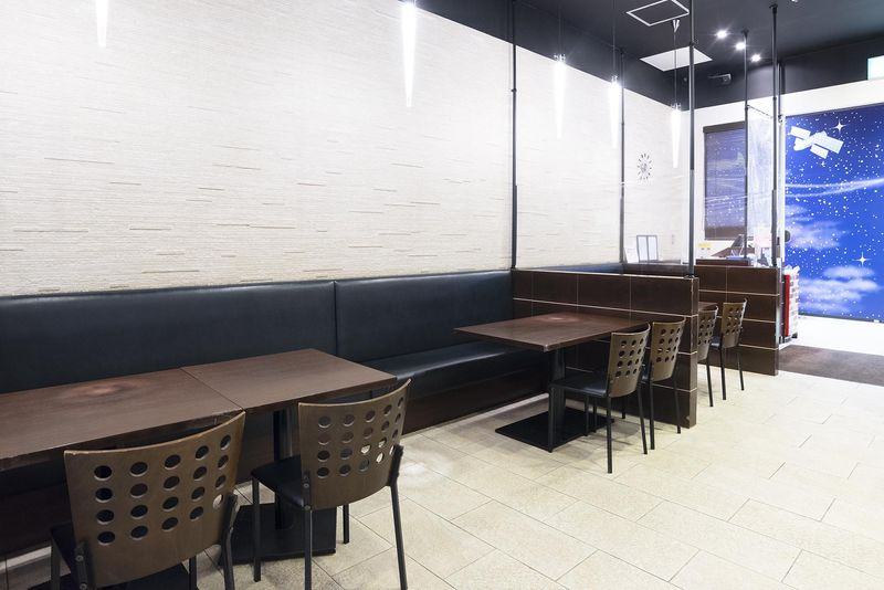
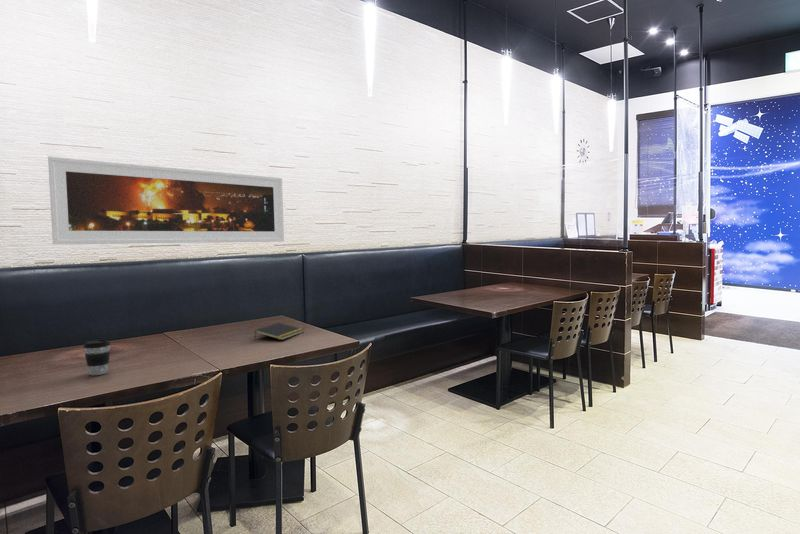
+ notepad (280, 330)
+ coffee cup (97, 357)
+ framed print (185, 205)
